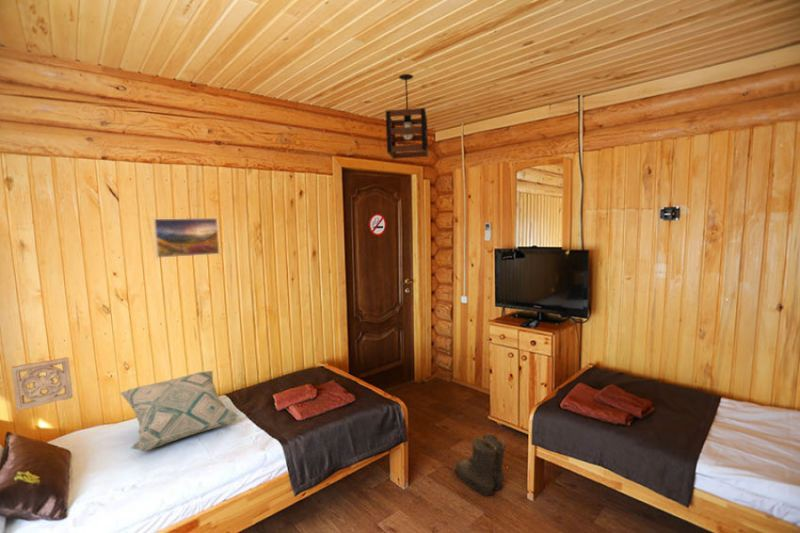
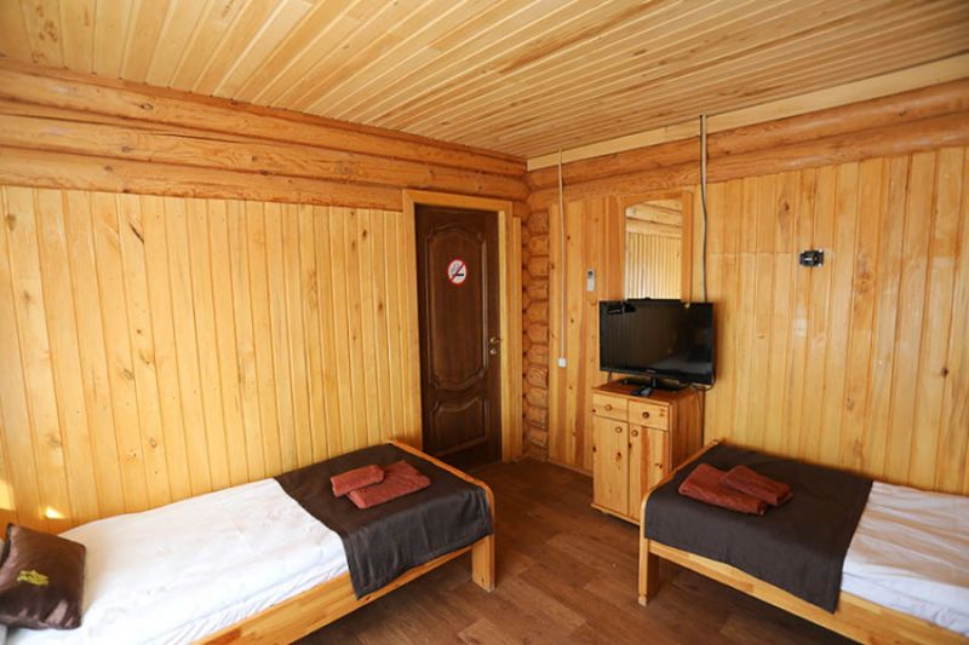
- wall ornament (42, 383)
- boots (480, 457)
- decorative pillow (178, 406)
- pendant light (407, 115)
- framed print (187, 237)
